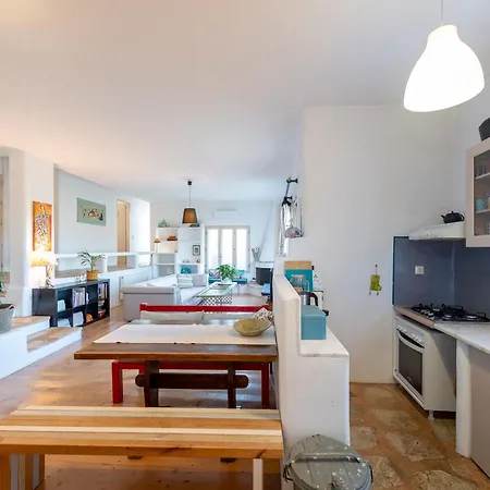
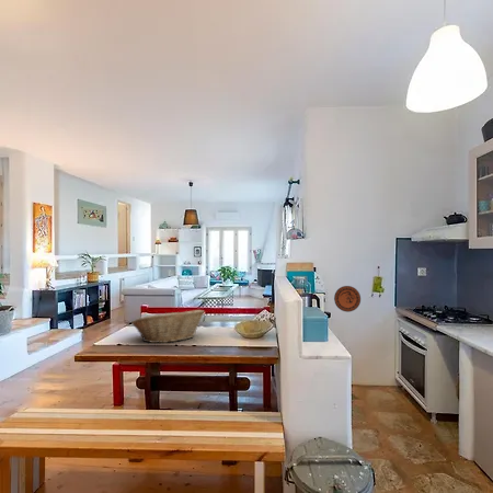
+ decorative plate (347, 298)
+ fruit basket (169, 322)
